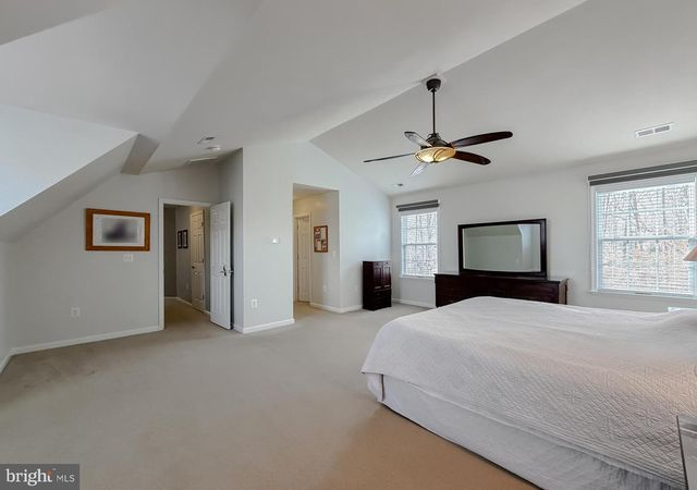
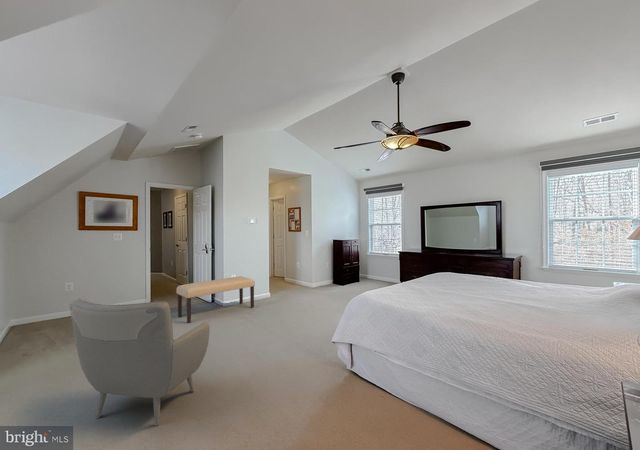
+ armchair (139, 351)
+ bench (217, 292)
